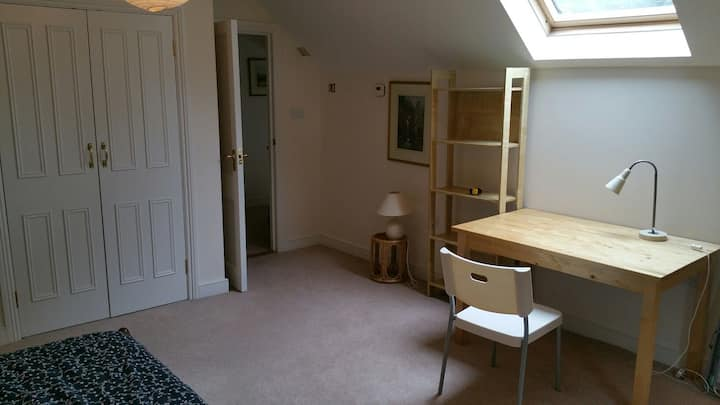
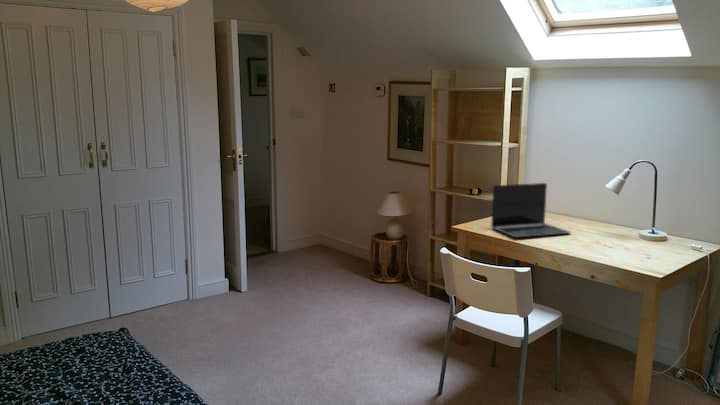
+ laptop (531, 209)
